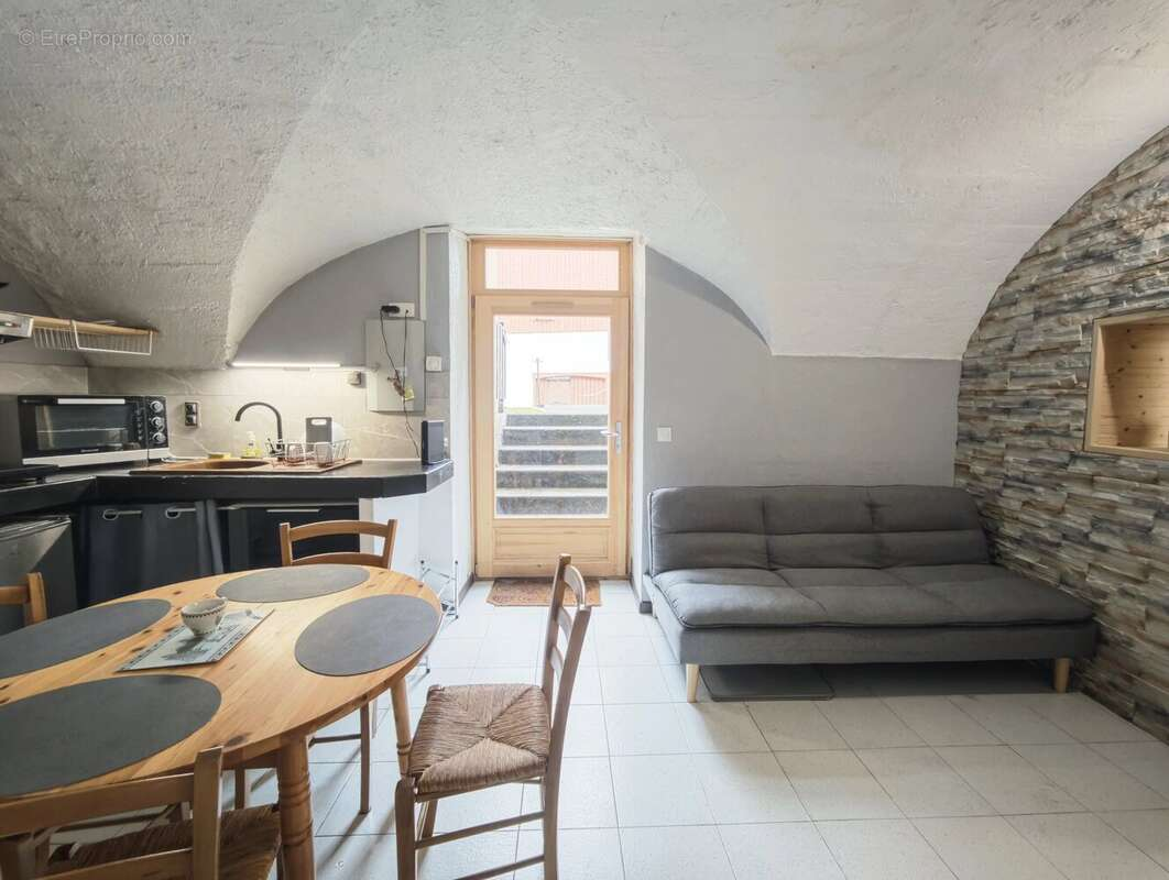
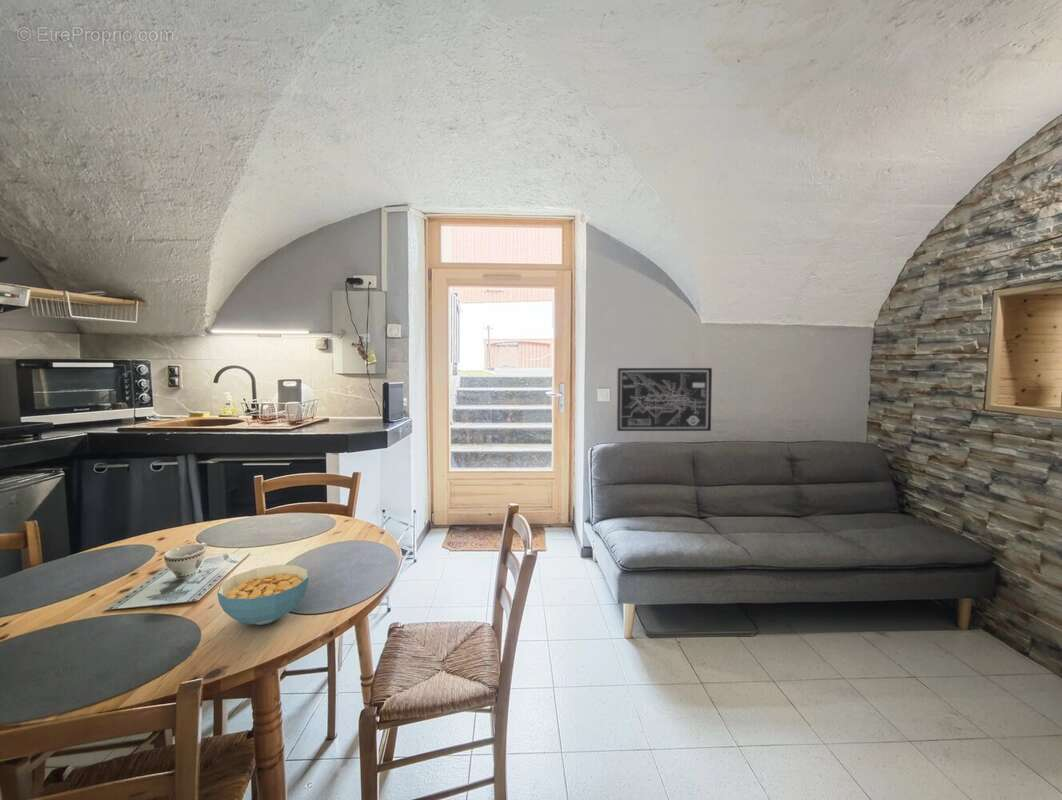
+ cereal bowl (265, 599)
+ wall art (663, 399)
